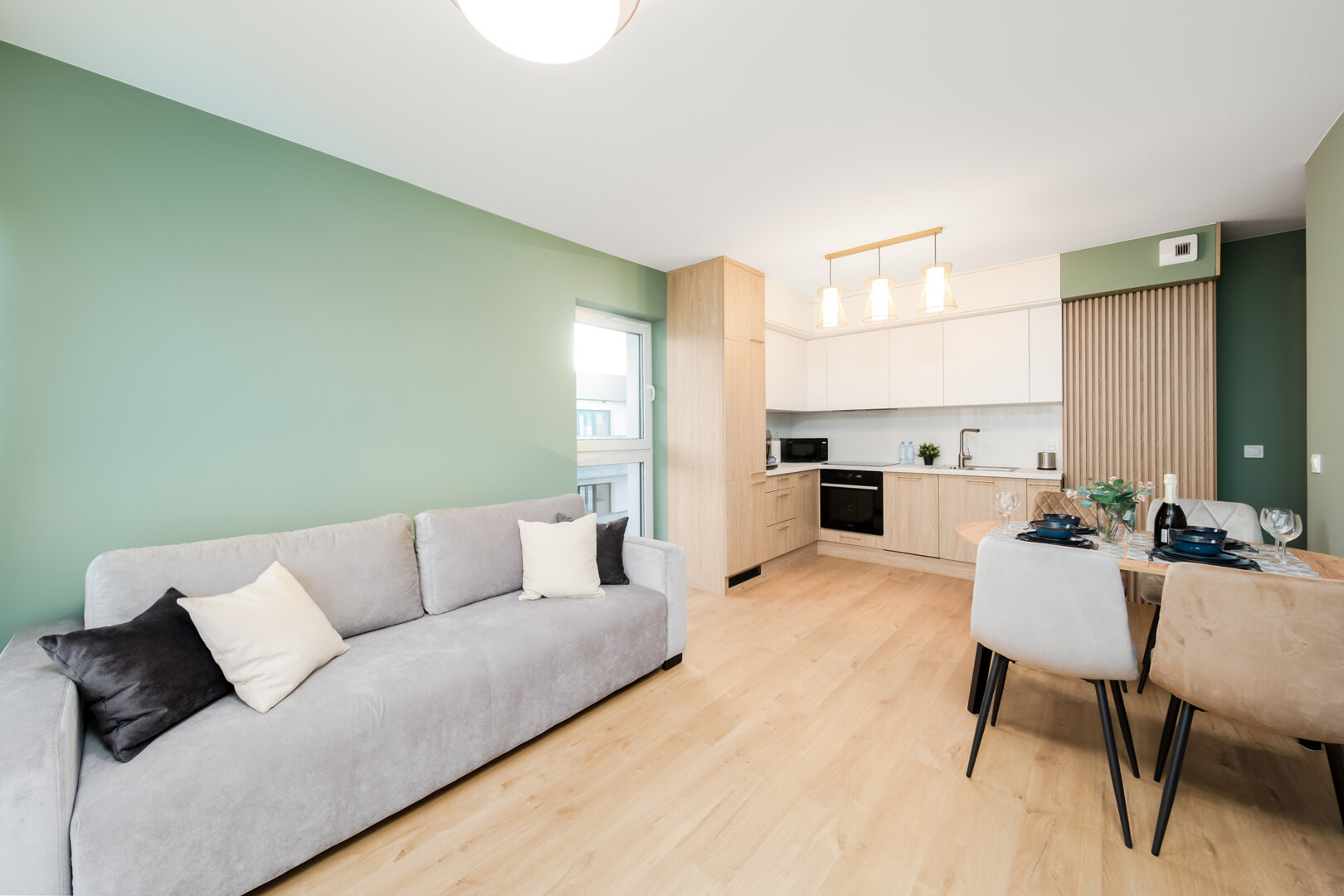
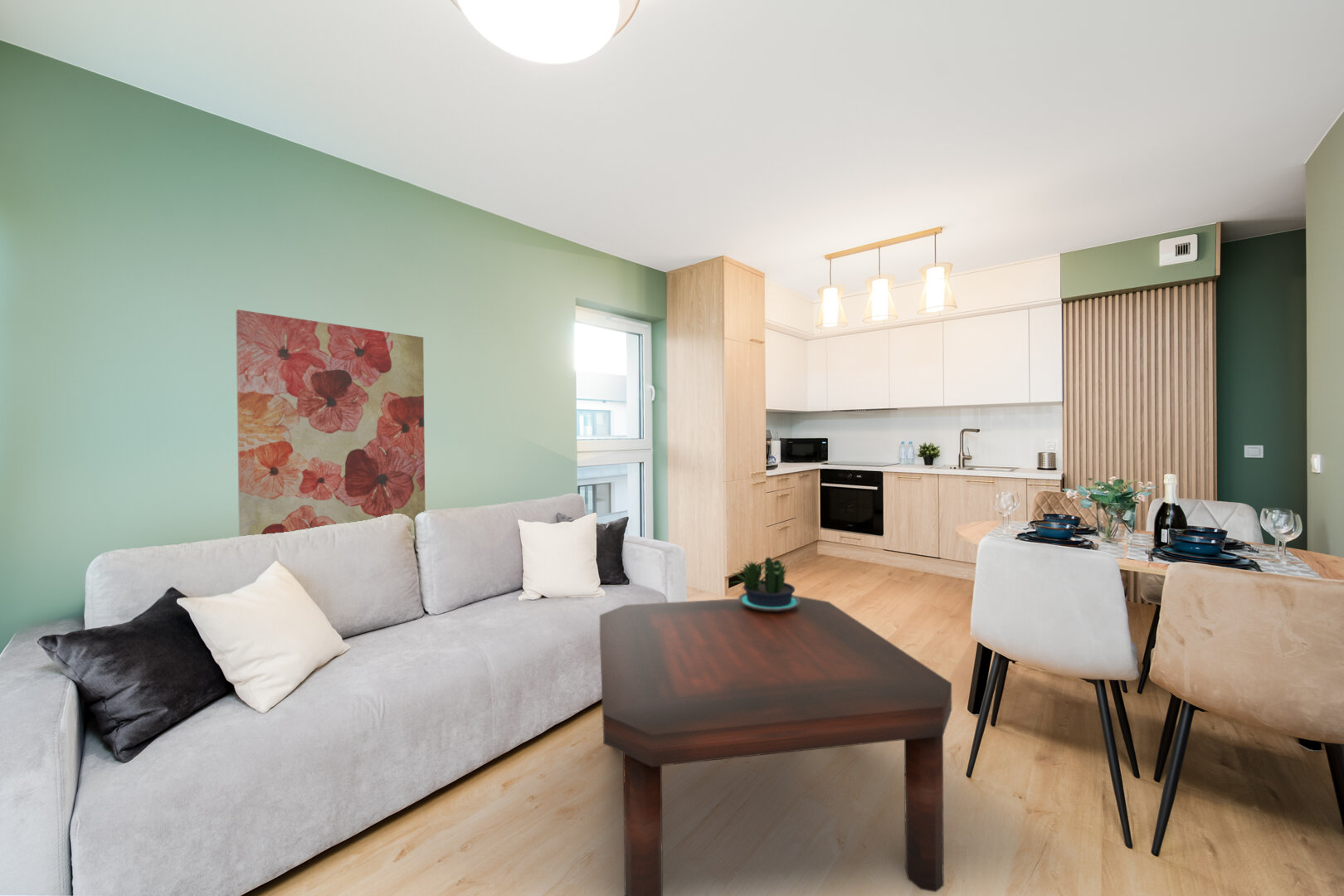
+ wall art (341, 431)
+ coffee table (745, 718)
+ potted plant (764, 580)
